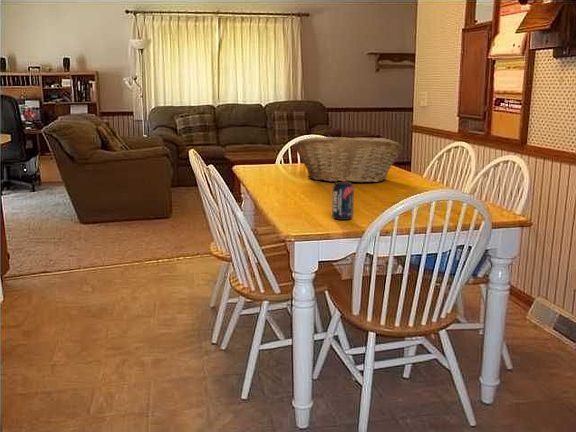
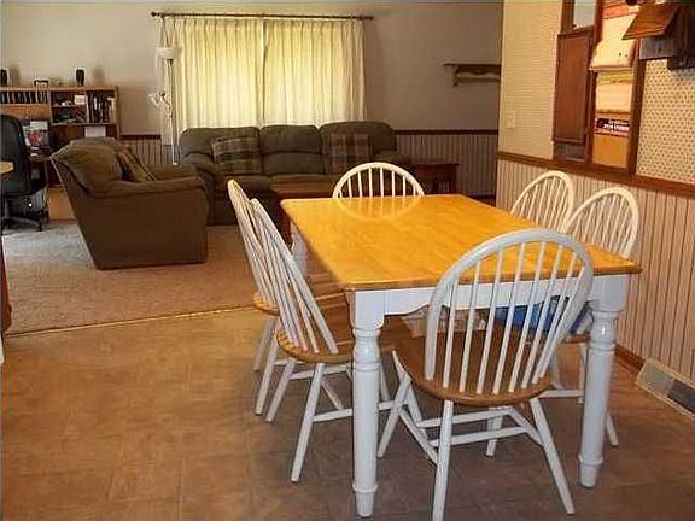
- beverage can (342, 200)
- fruit basket (347, 156)
